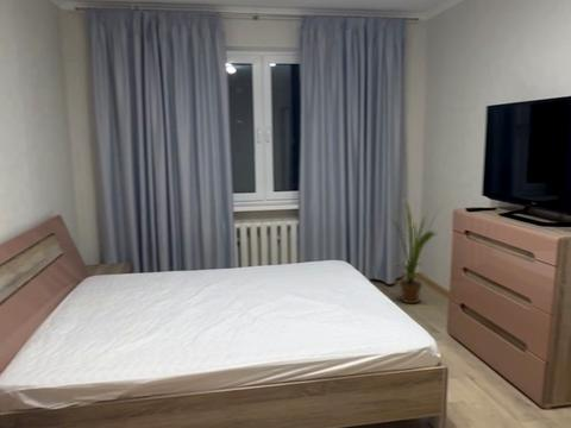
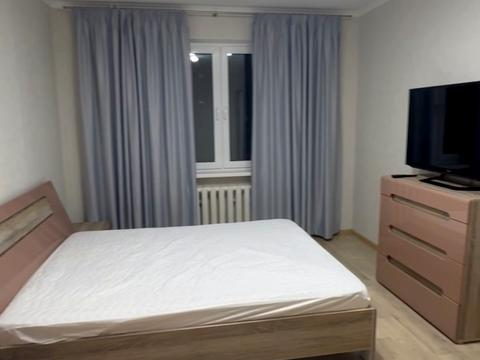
- house plant (406, 251)
